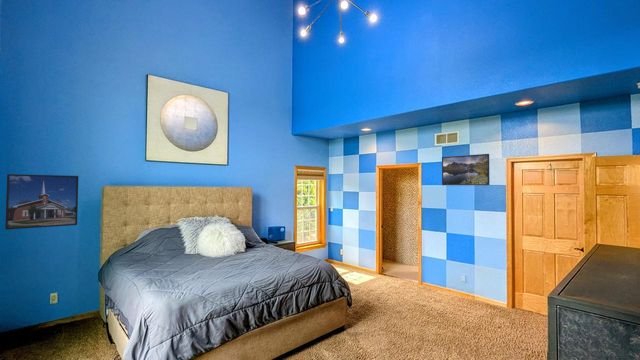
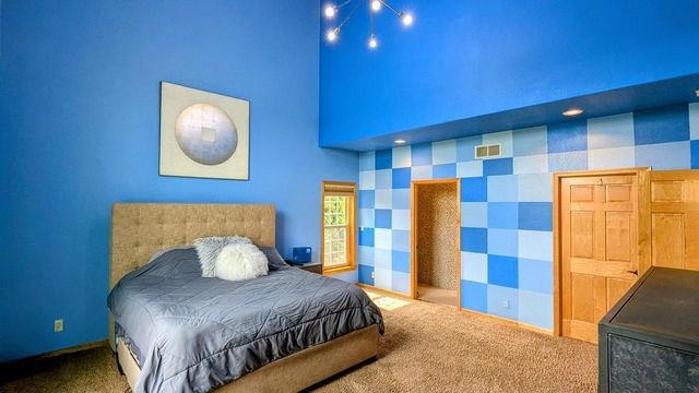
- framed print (44, 201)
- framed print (464, 170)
